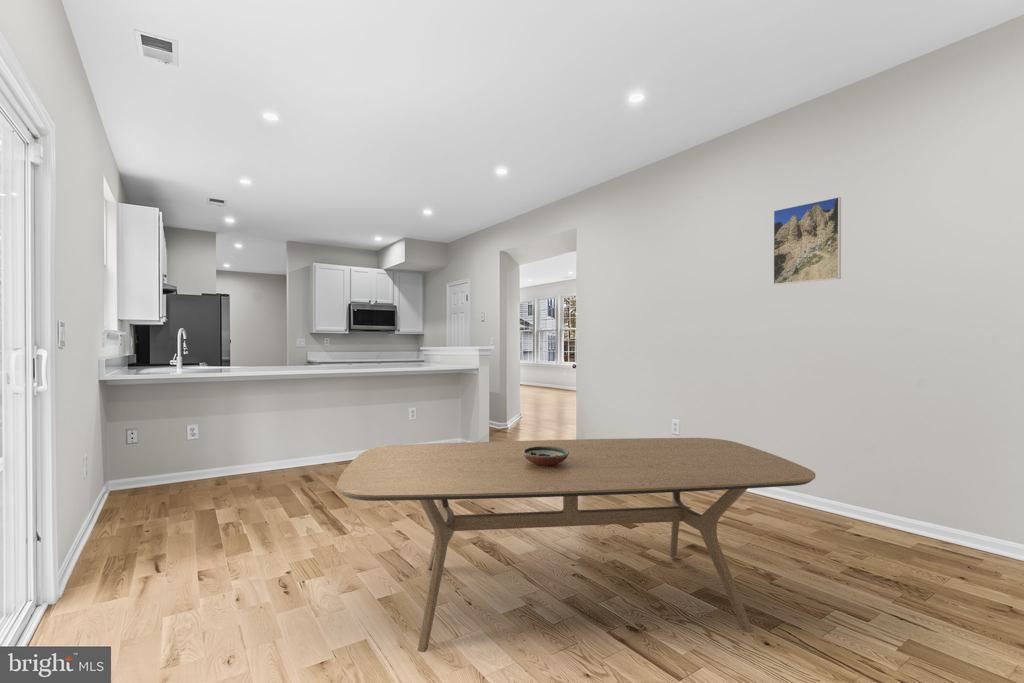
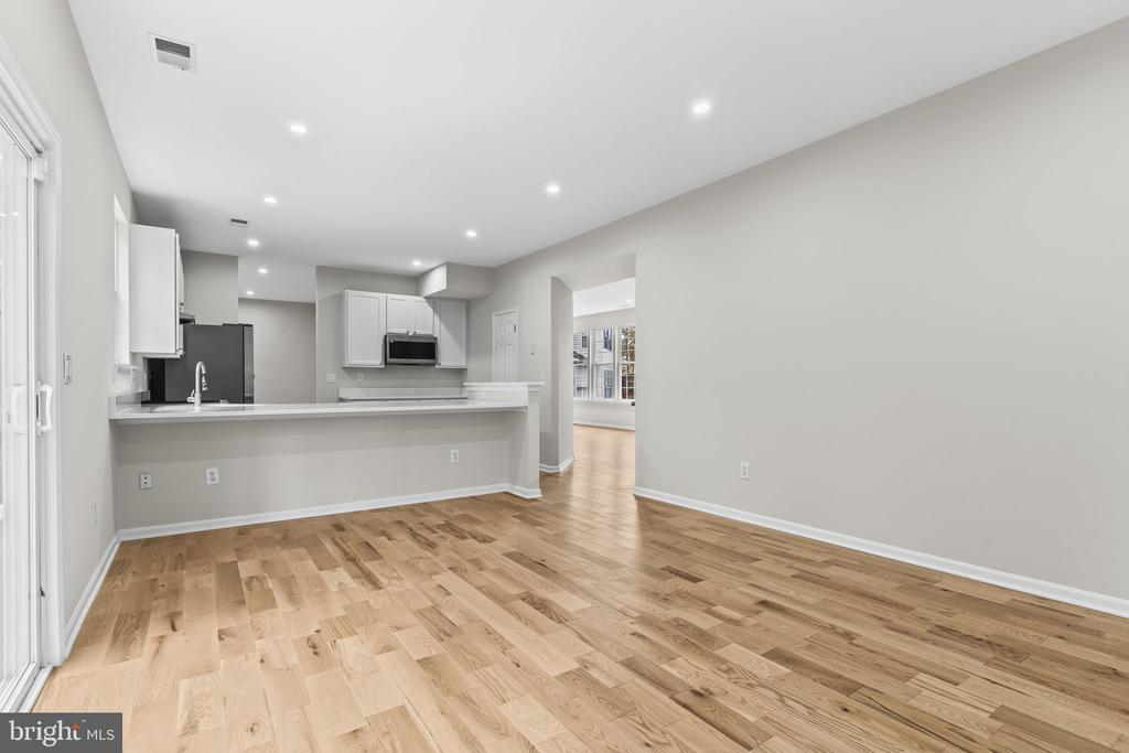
- decorative bowl (545, 456)
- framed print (805, 243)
- dining table (570, 525)
